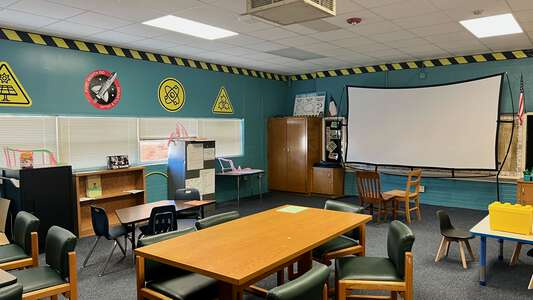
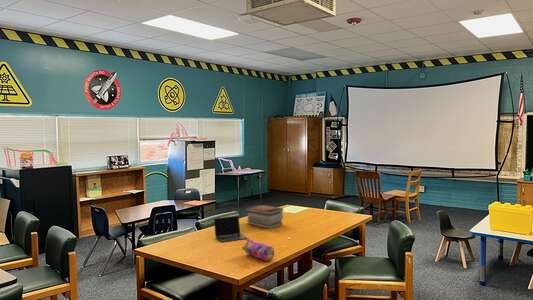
+ book stack (264, 216)
+ laptop (239, 227)
+ pencil case (258, 249)
